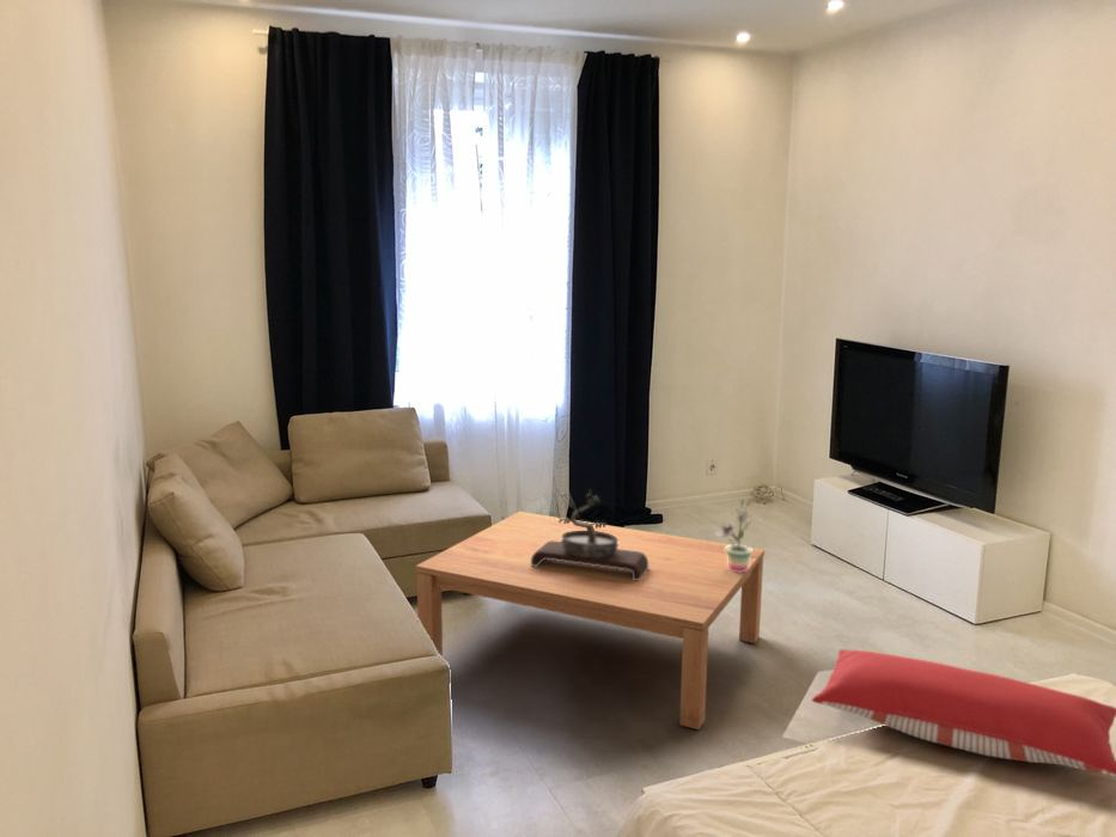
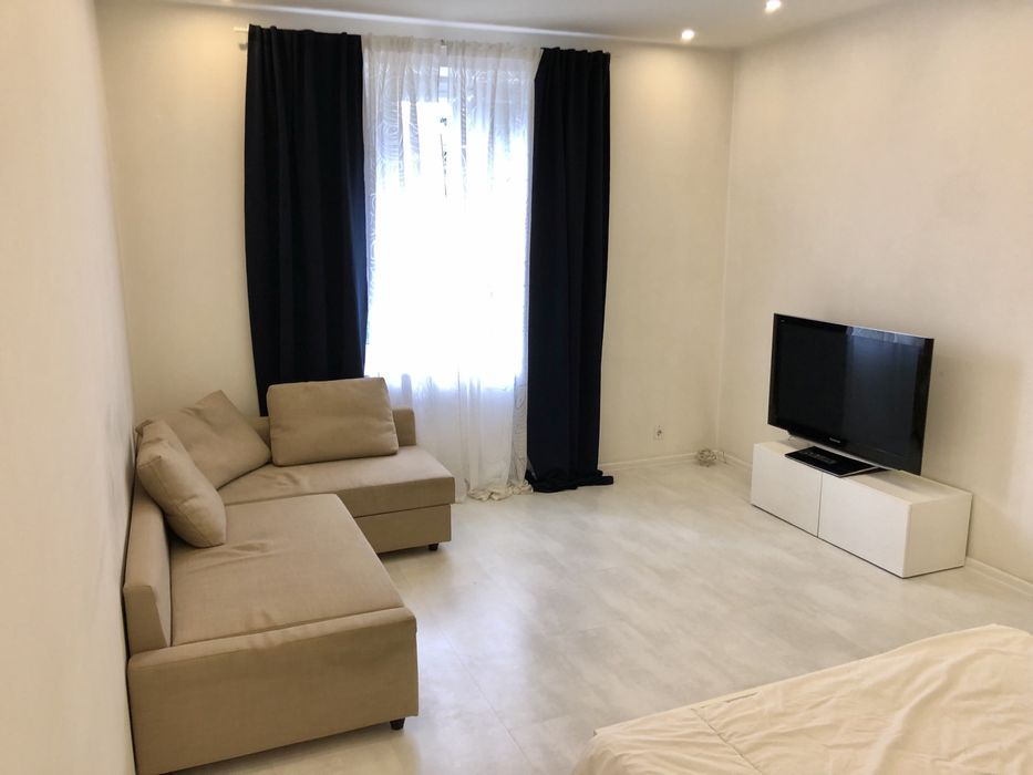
- coffee table (594, 603)
- bonsai tree (590, 529)
- potted plant (732, 531)
- pillow (962, 705)
